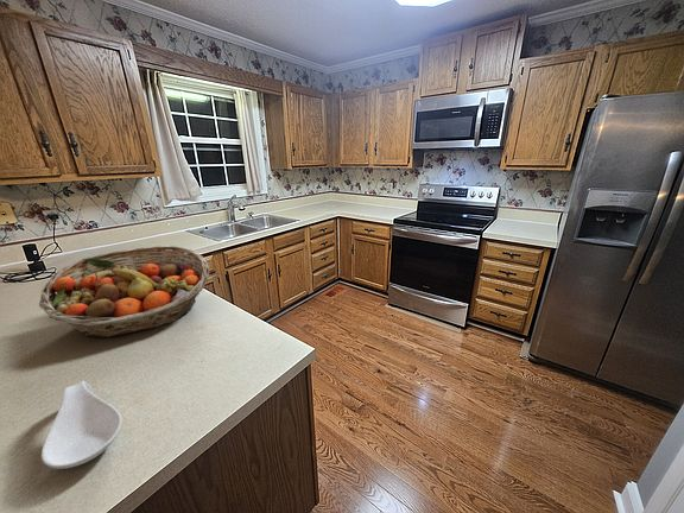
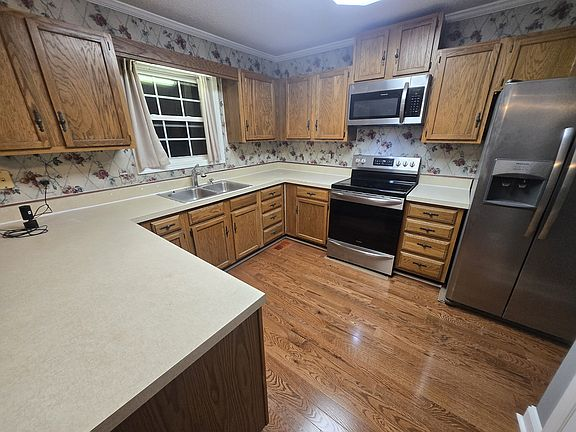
- spoon rest (80, 417)
- fruit basket (137, 287)
